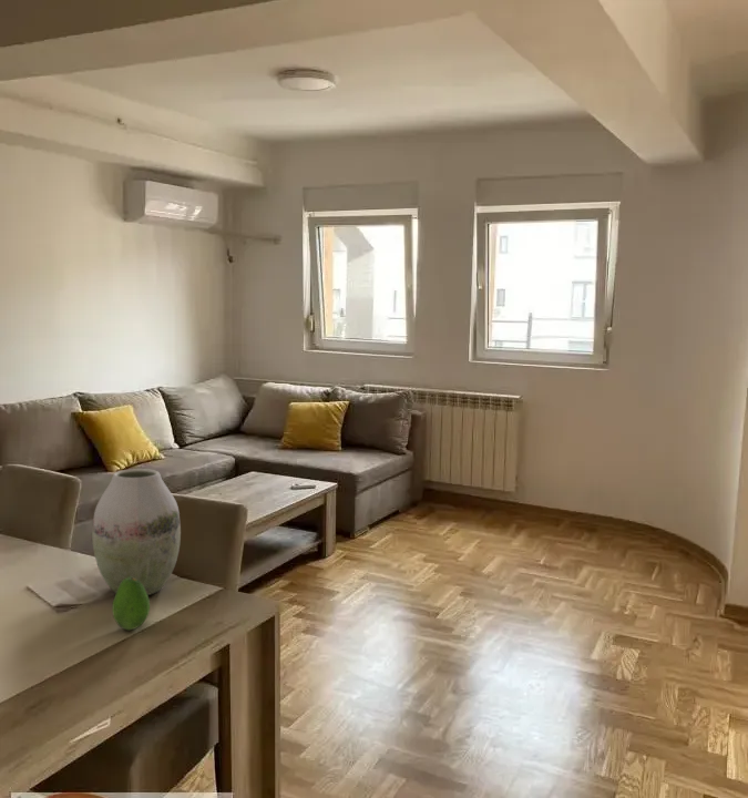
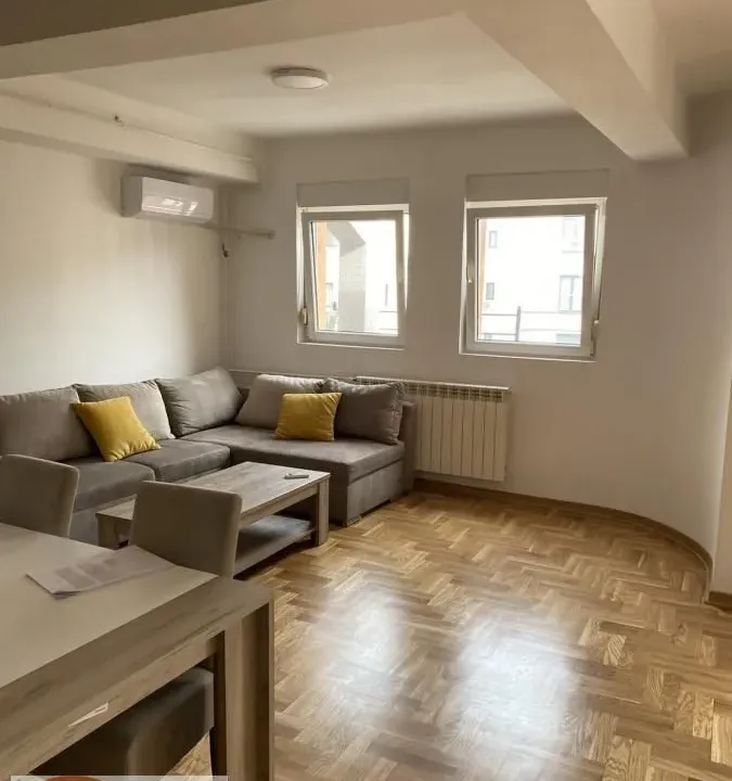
- vase (136, 531)
- fruit (131, 602)
